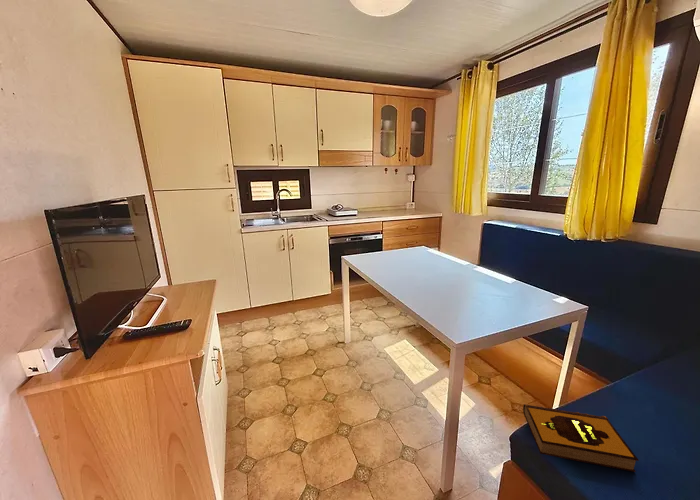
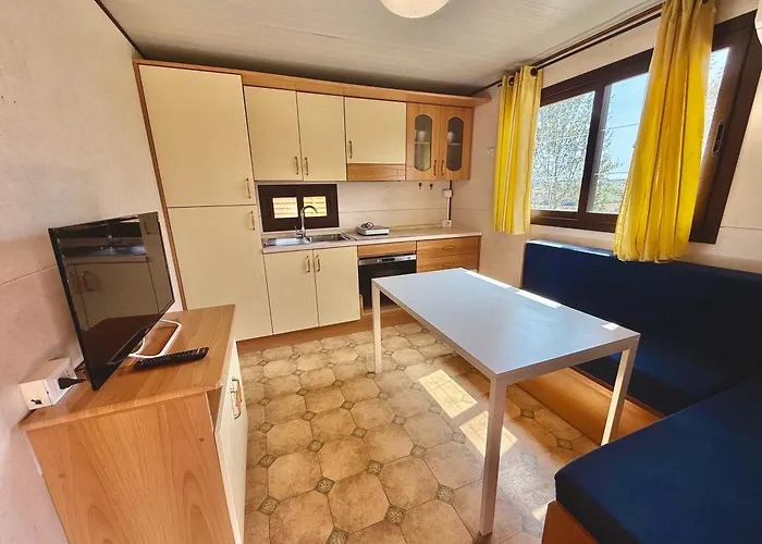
- hardback book (573, 432)
